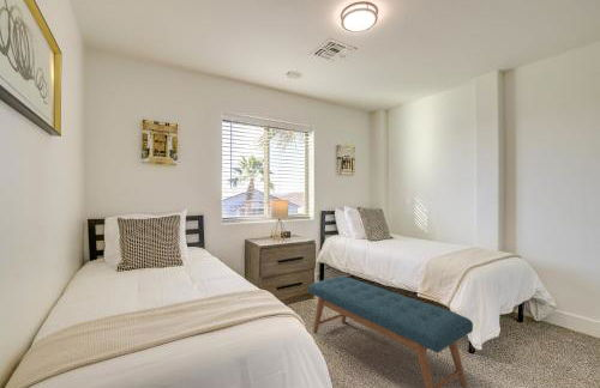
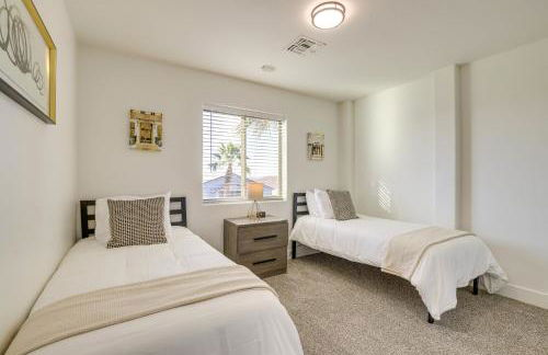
- bench (377, 325)
